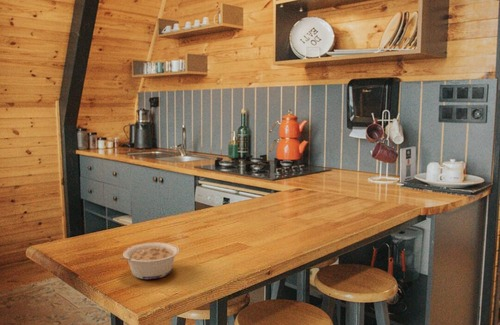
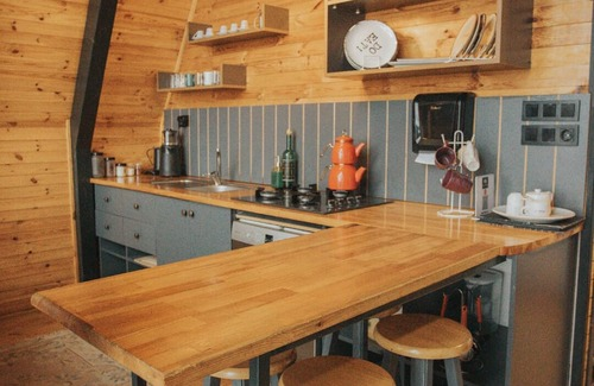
- legume (151, 260)
